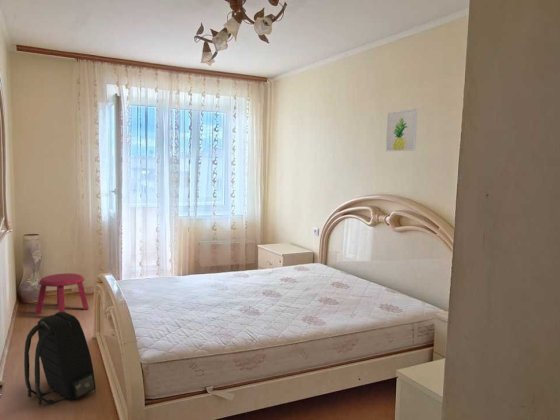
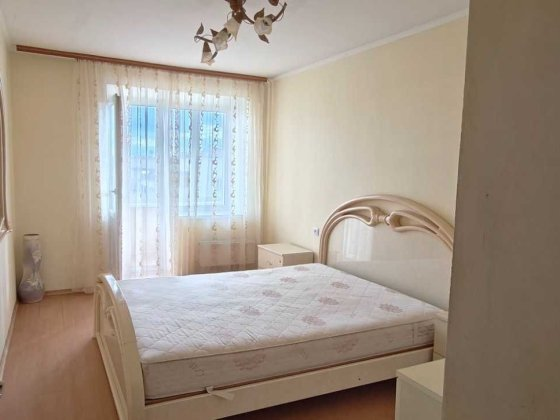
- backpack (59, 354)
- stool (62, 294)
- wall art (401, 131)
